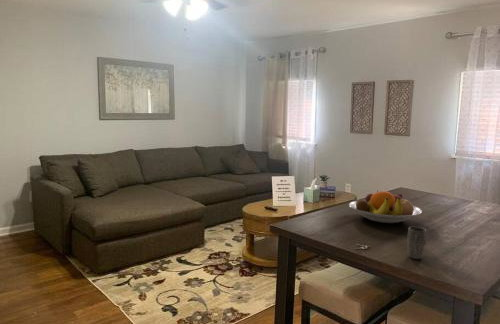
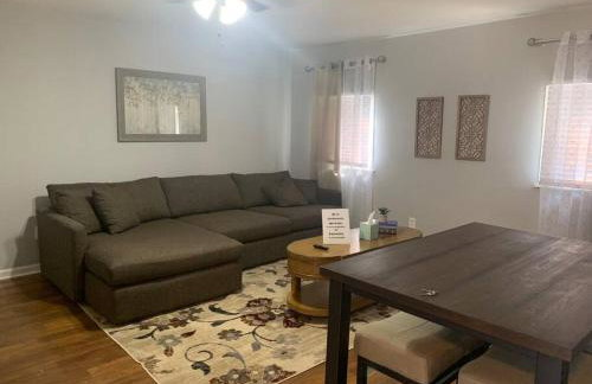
- fruit bowl (384, 204)
- mug (416, 242)
